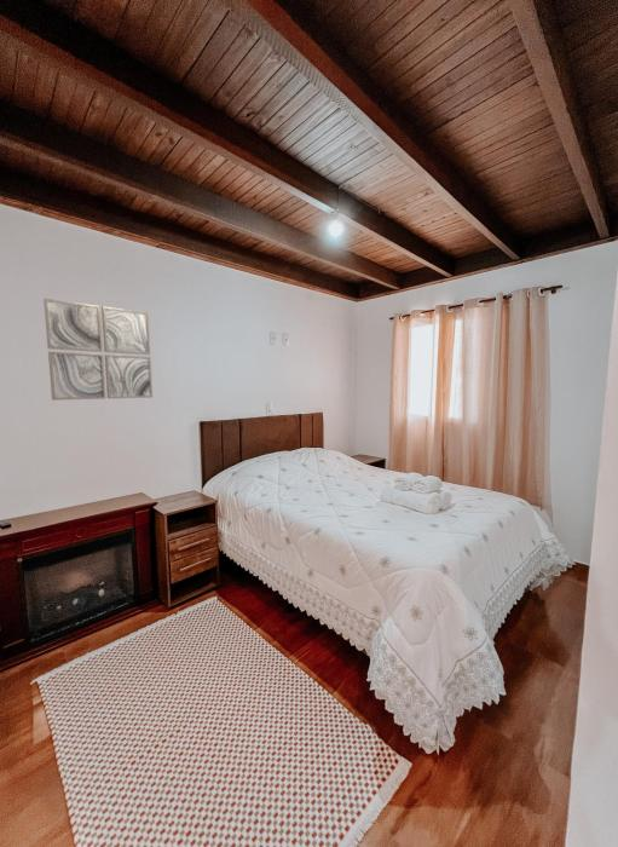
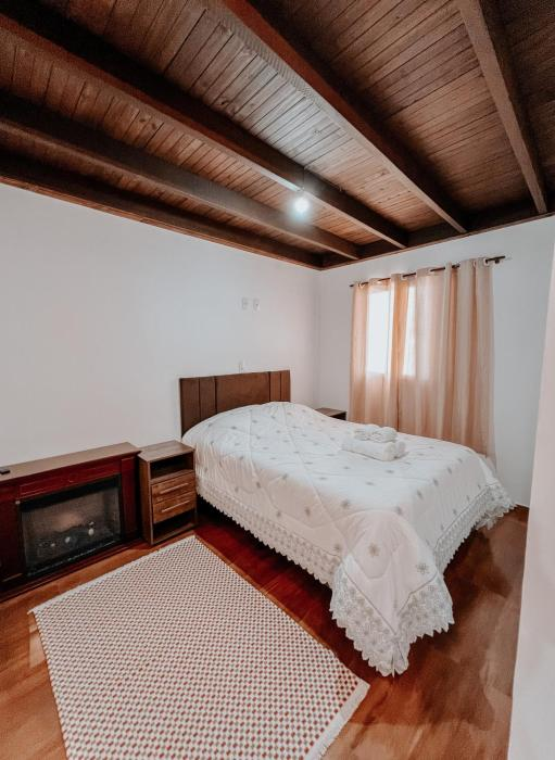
- wall art (104, 351)
